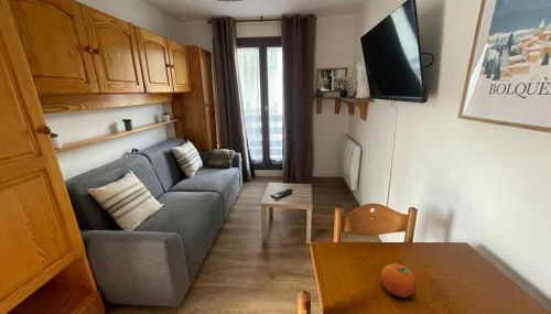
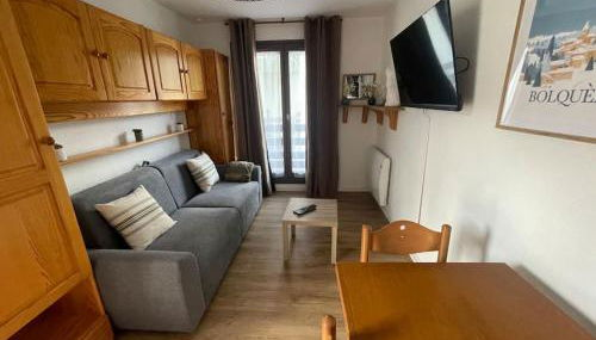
- fruit (398, 280)
